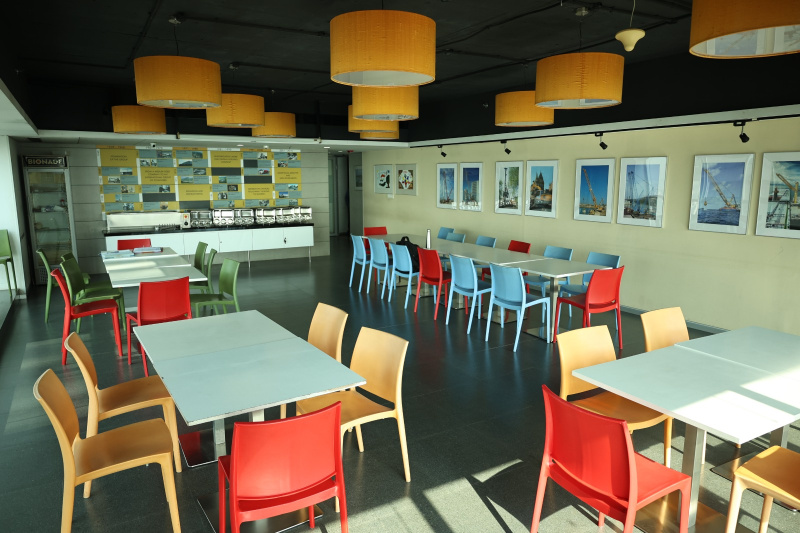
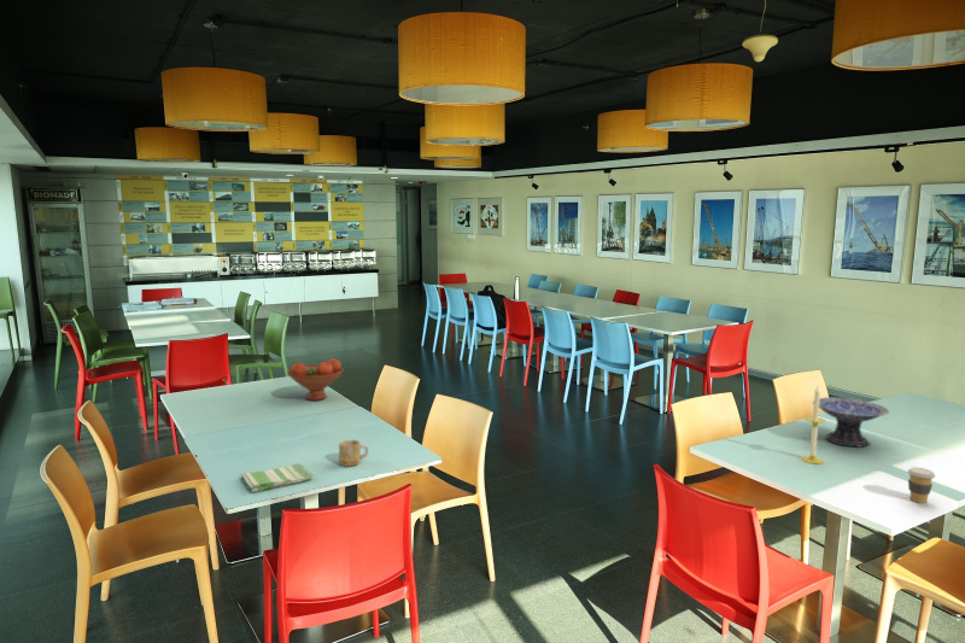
+ fruit bowl (315, 379)
+ candle (814, 422)
+ mug (353, 451)
+ decorative bowl (848, 422)
+ dish towel (276, 475)
+ coffee cup (919, 485)
